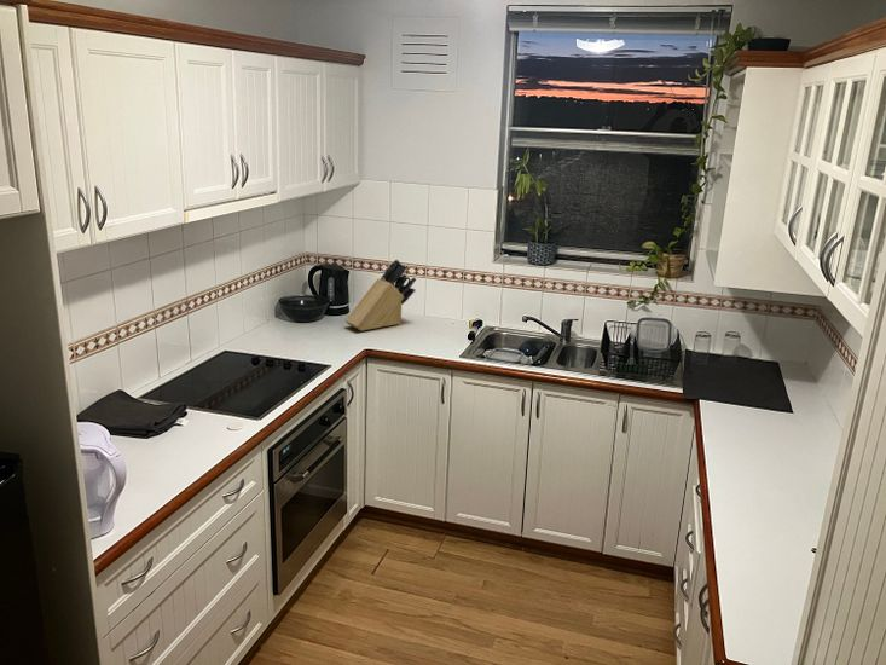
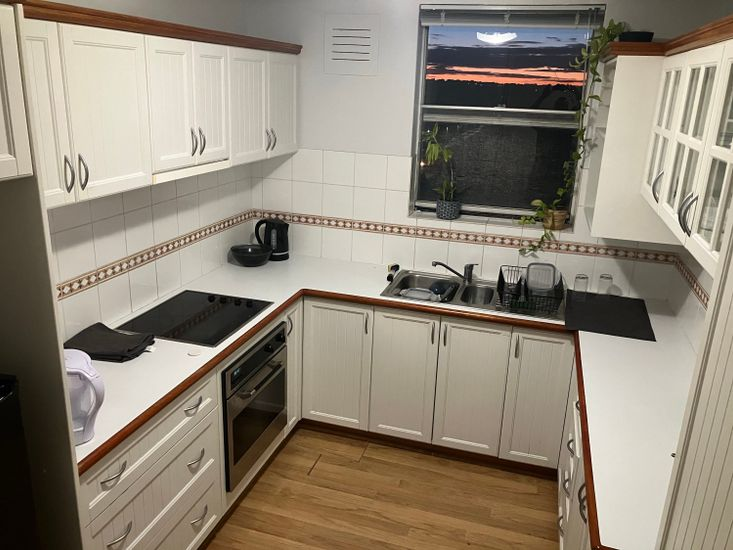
- knife block (381, 293)
